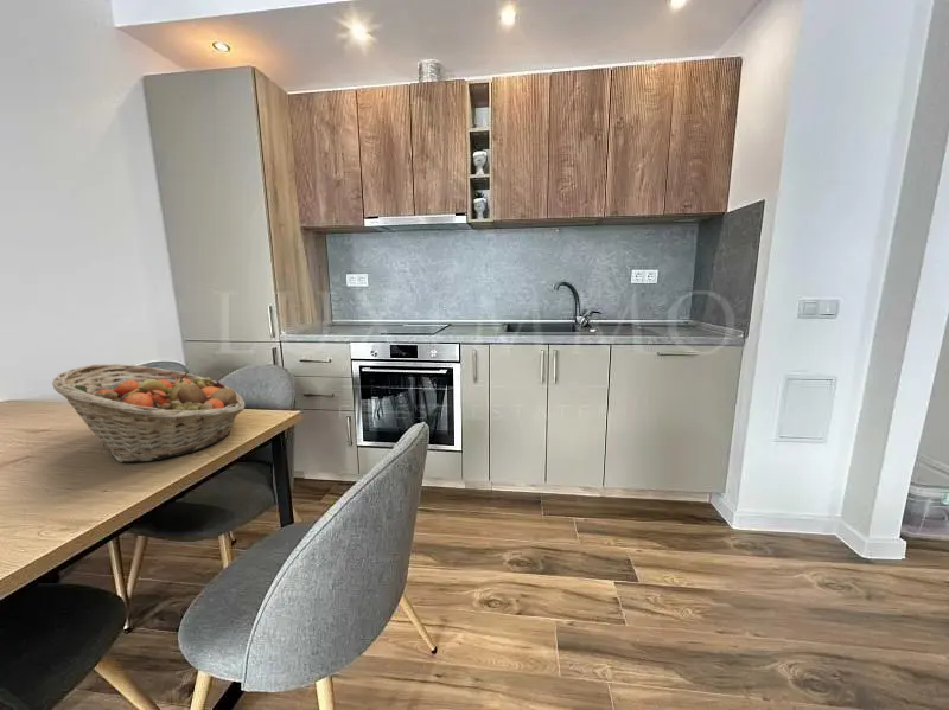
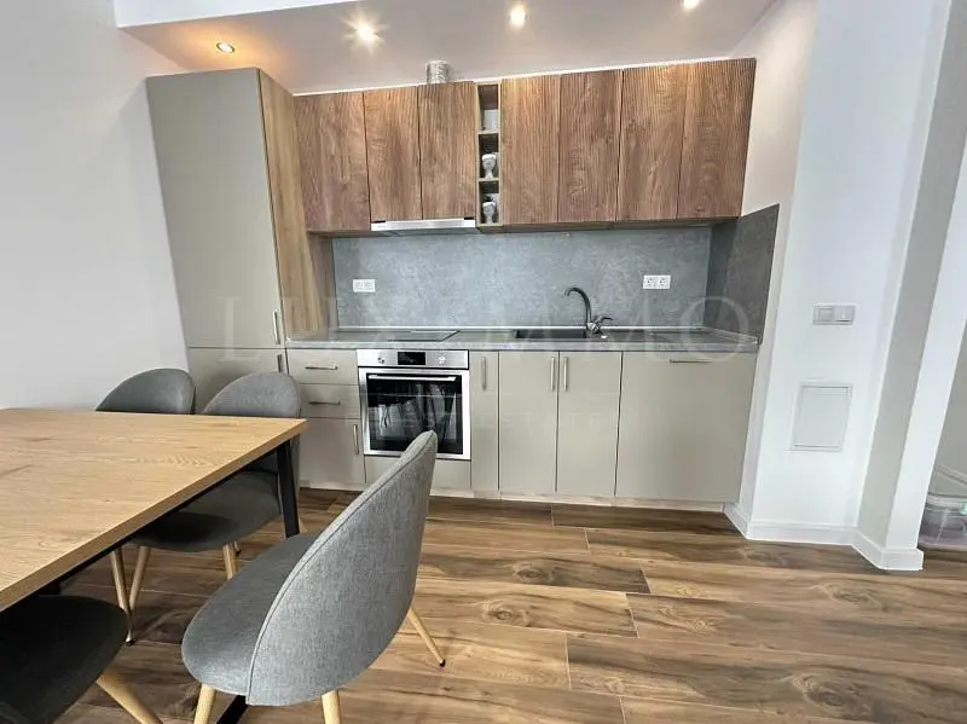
- fruit basket (161, 402)
